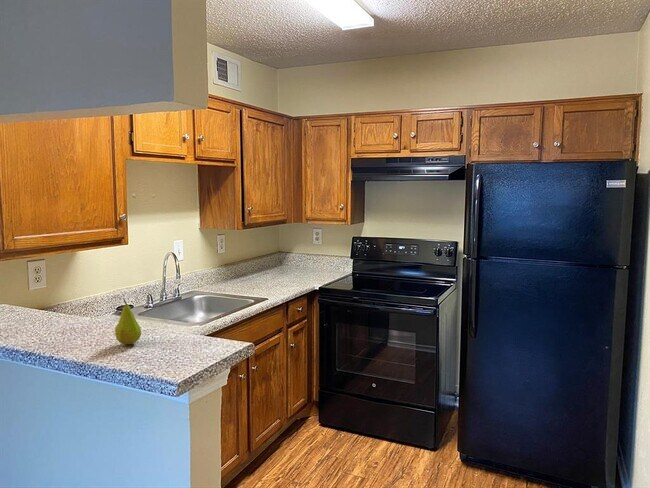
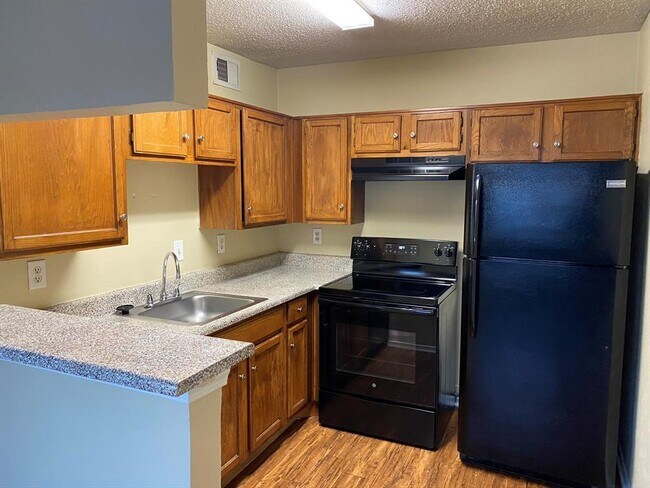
- fruit (127, 321)
